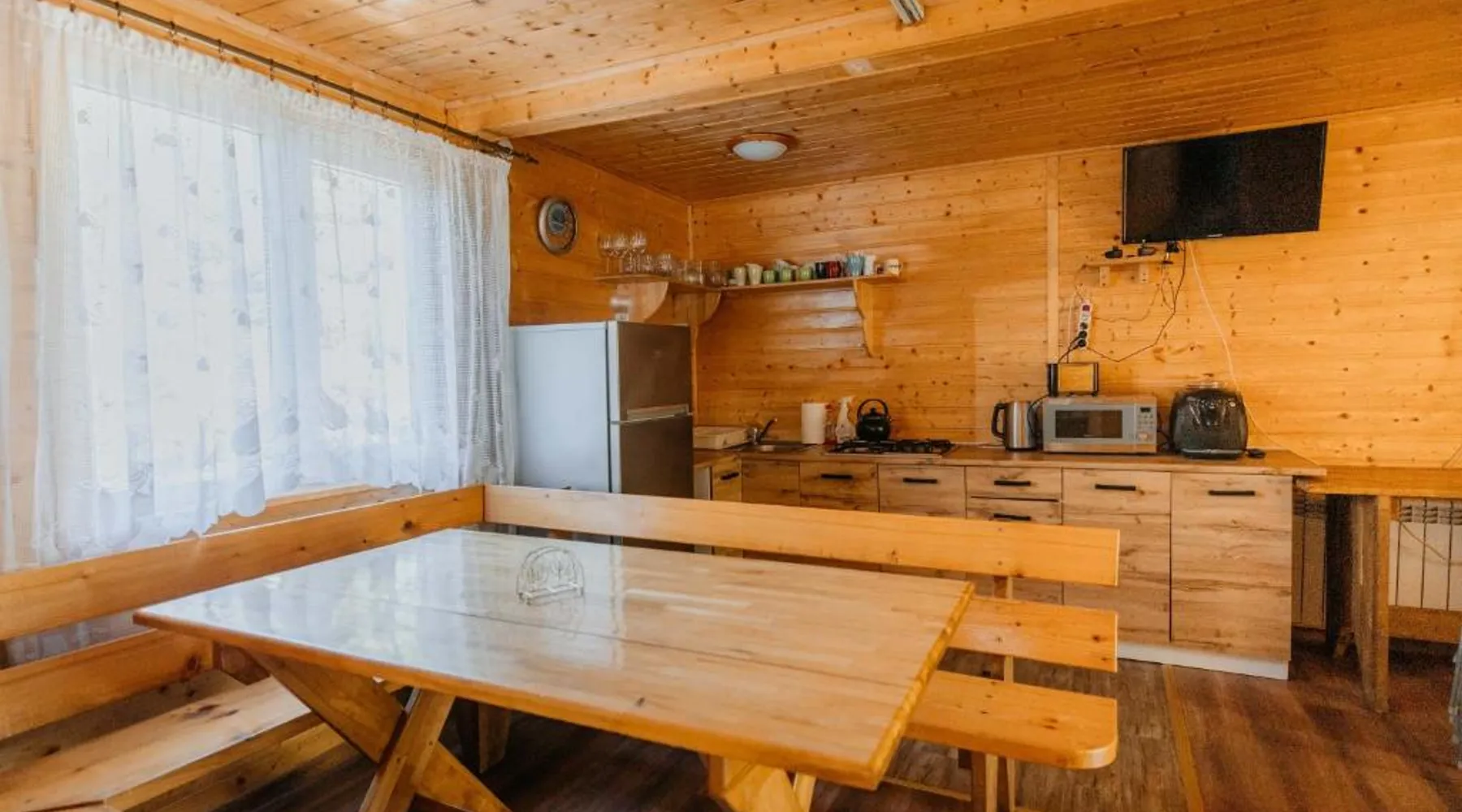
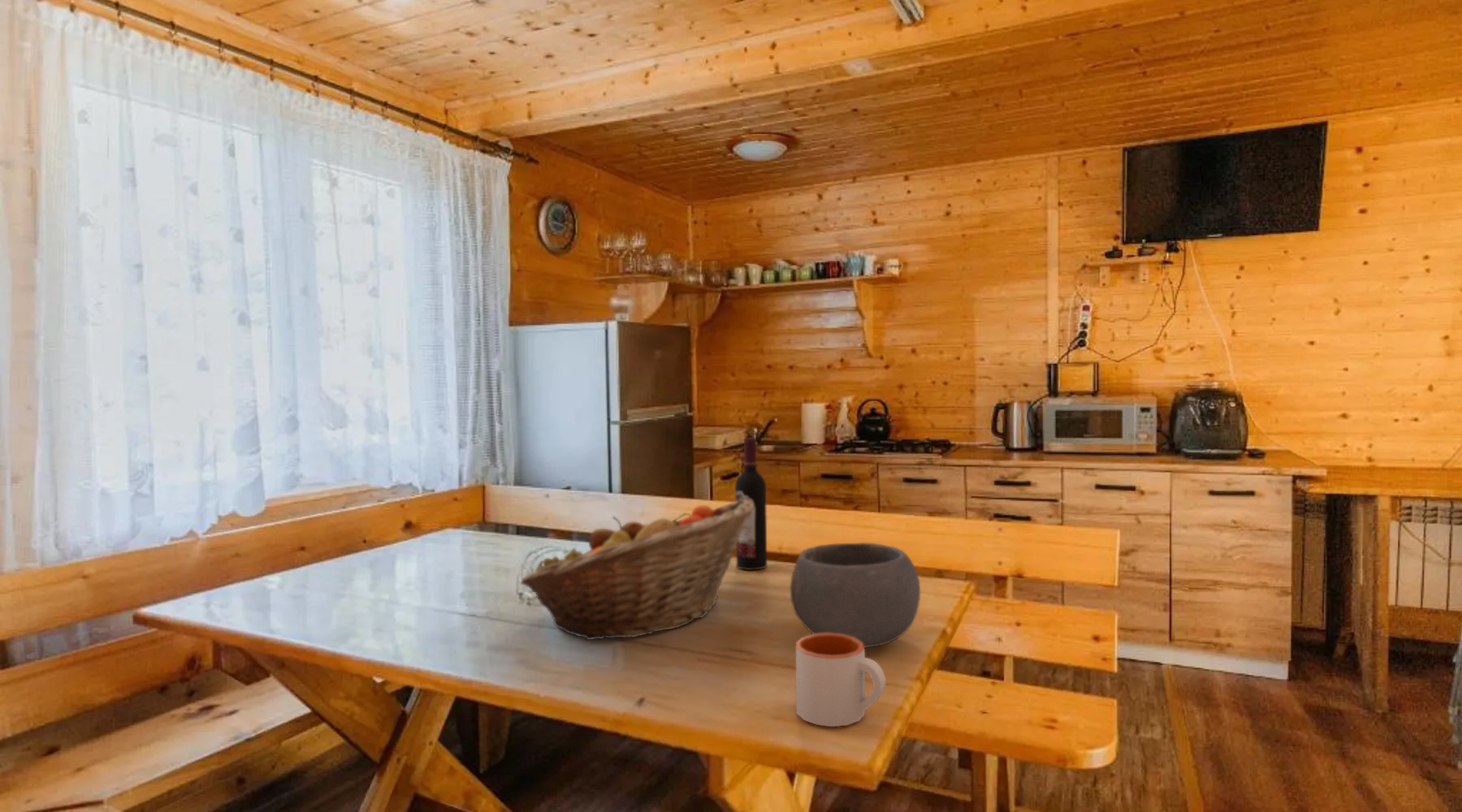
+ mug (840, 680)
+ fruit basket (646, 558)
+ bowl (854, 595)
+ wine bottle (751, 502)
